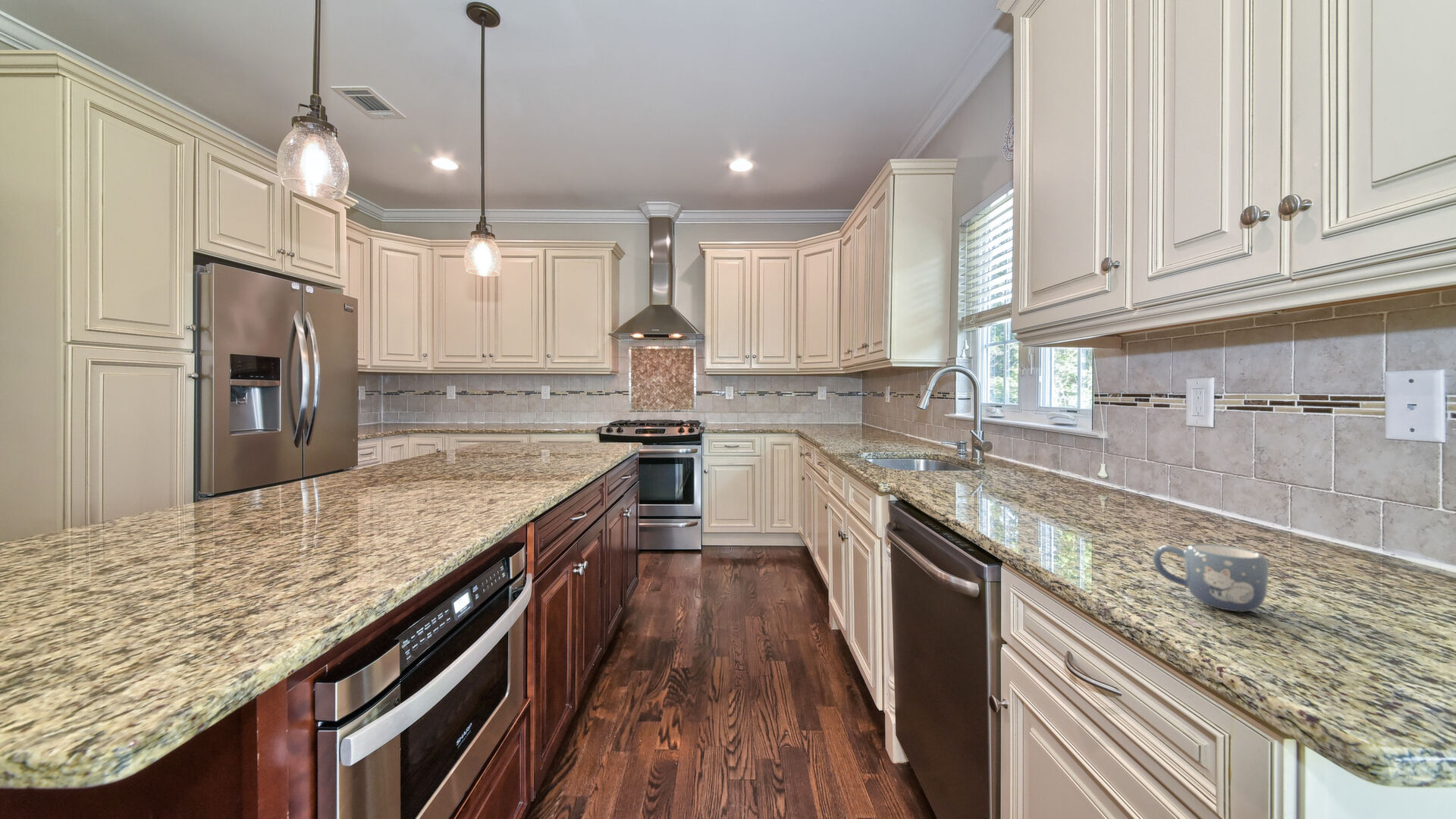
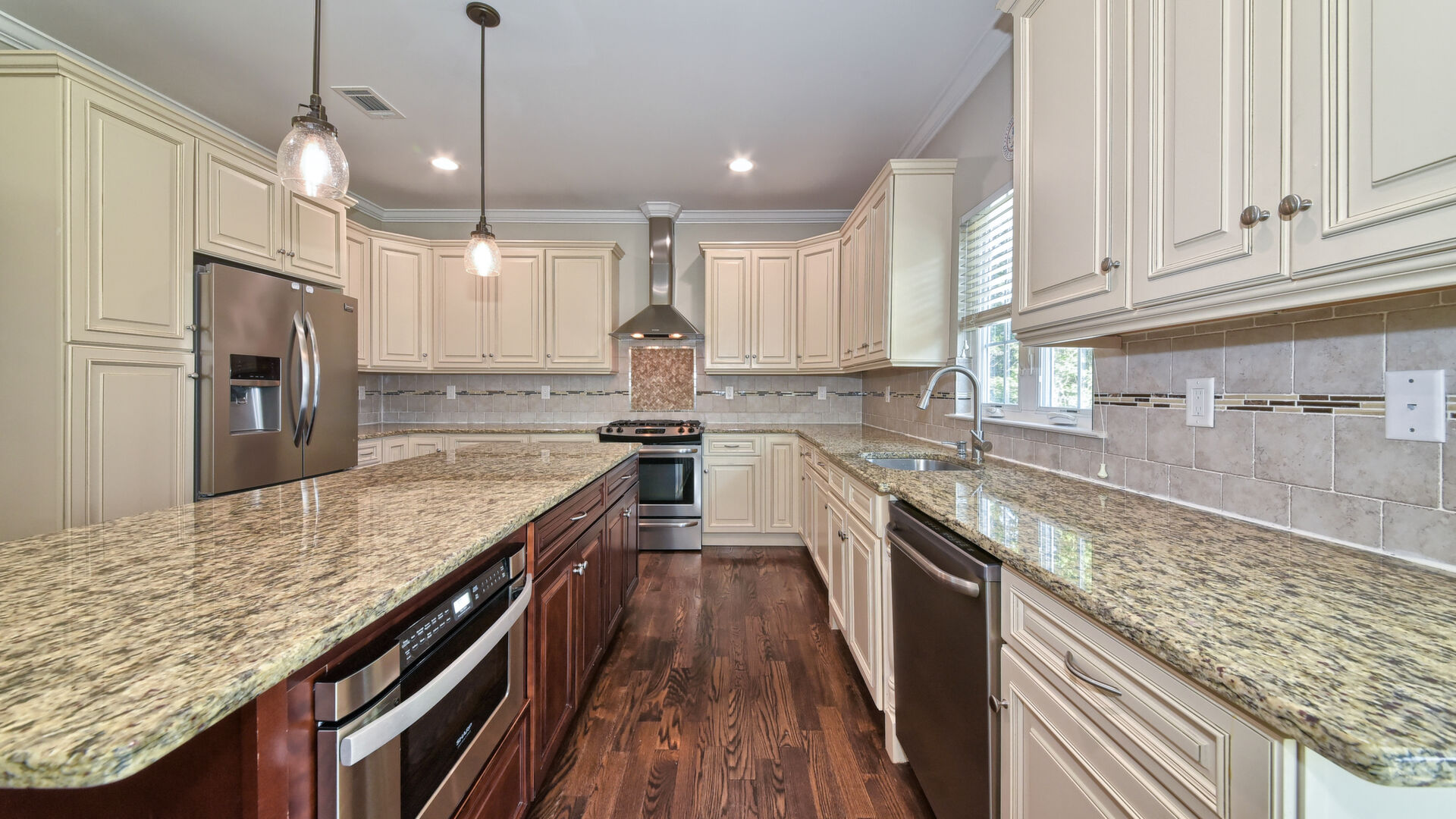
- mug (1207, 574)
